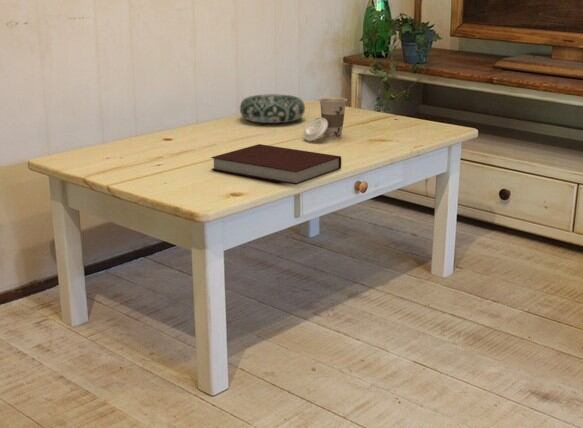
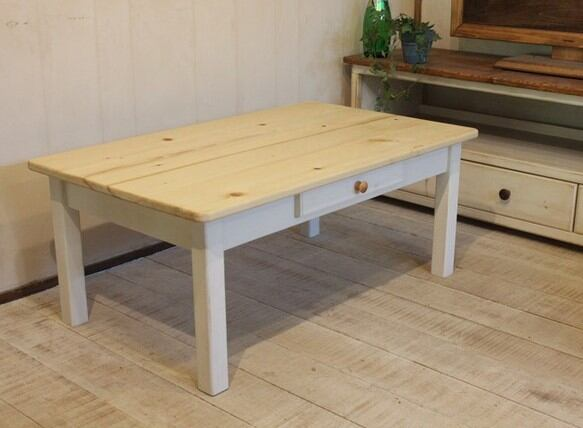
- notebook (276, 162)
- cup (325, 119)
- decorative bowl (272, 108)
